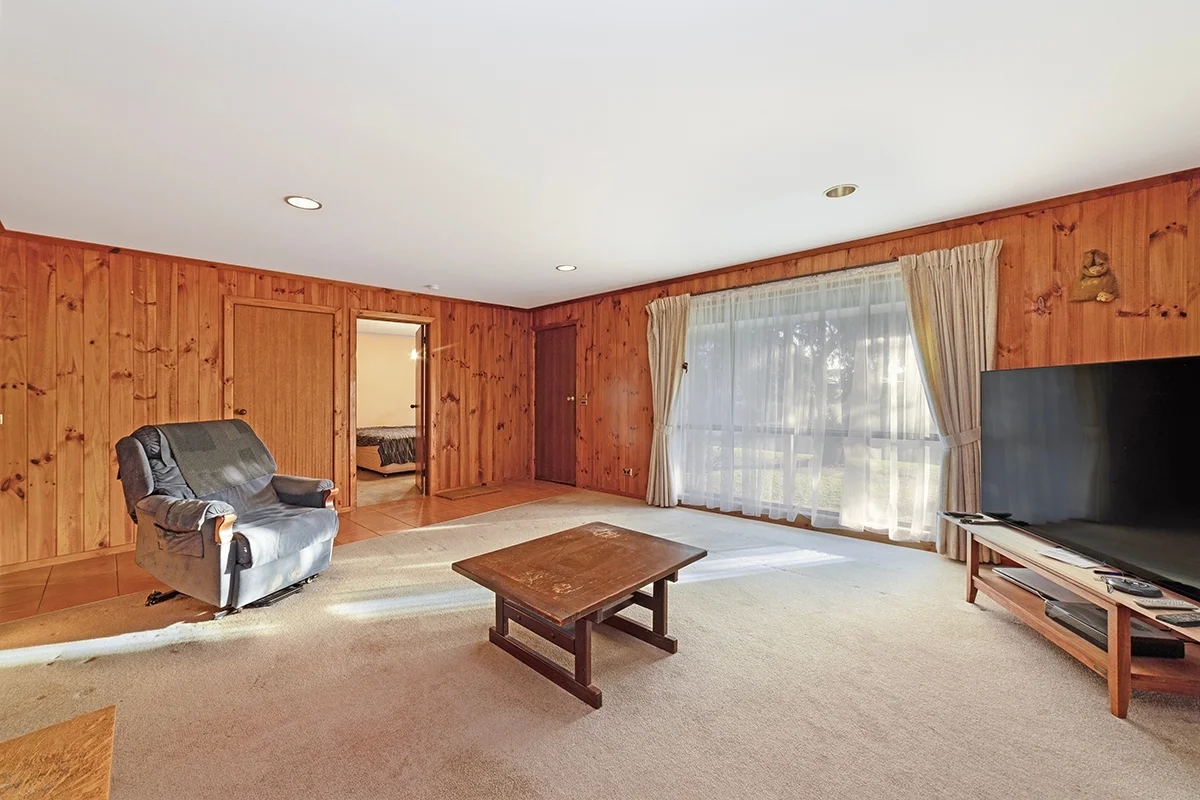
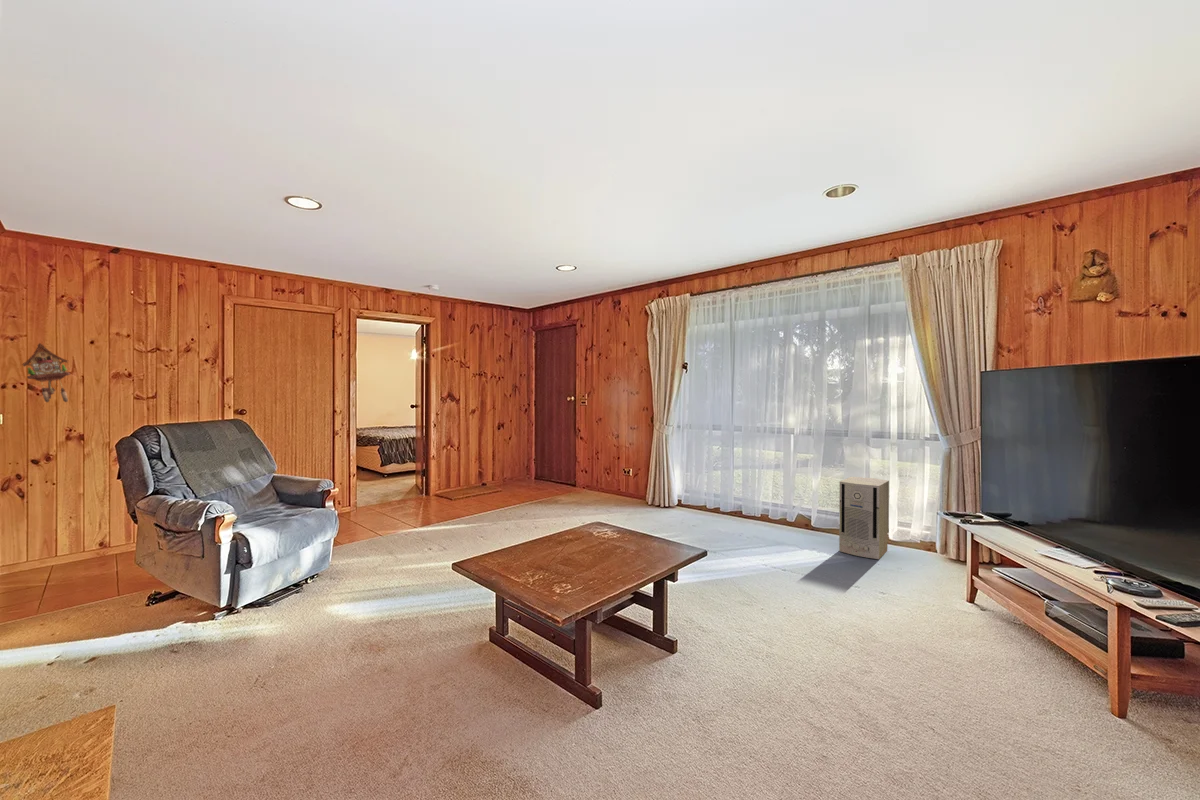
+ cuckoo clock (45, 372)
+ air purifier (864, 515)
